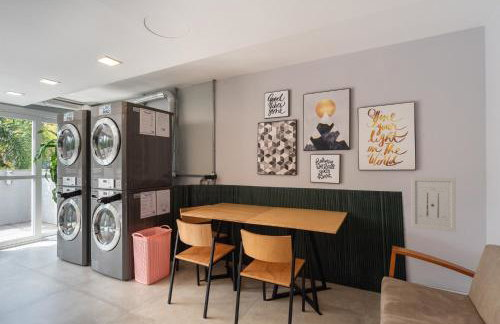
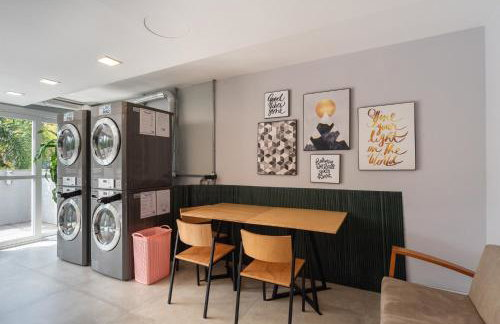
- wall art (432, 203)
